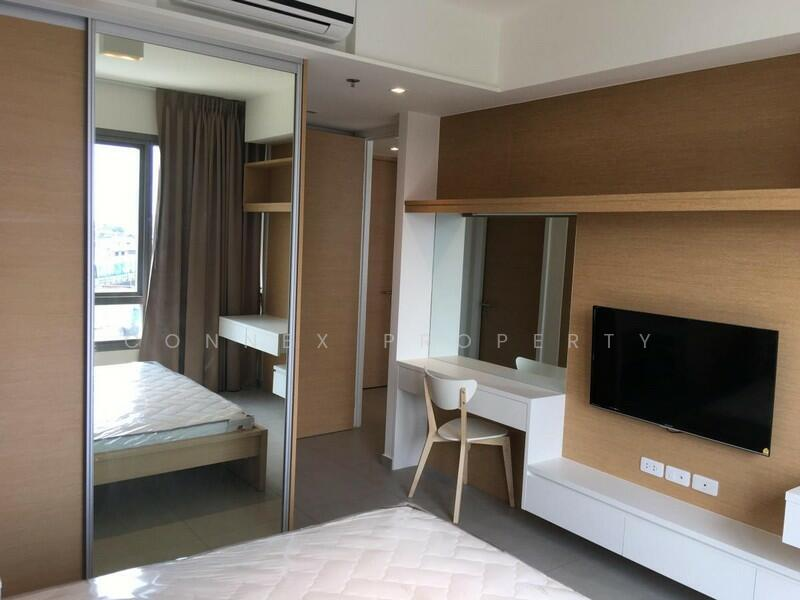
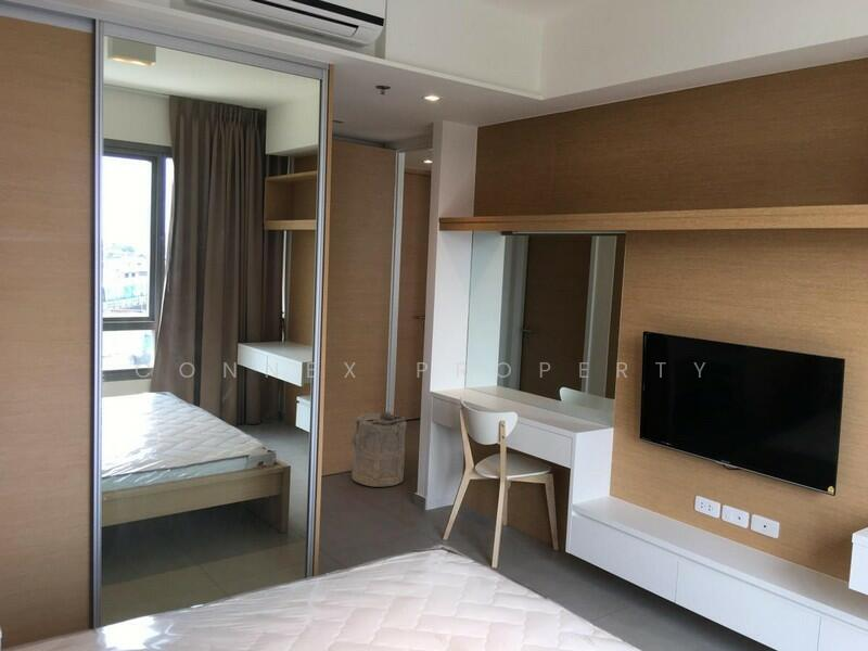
+ laundry hamper (376, 446)
